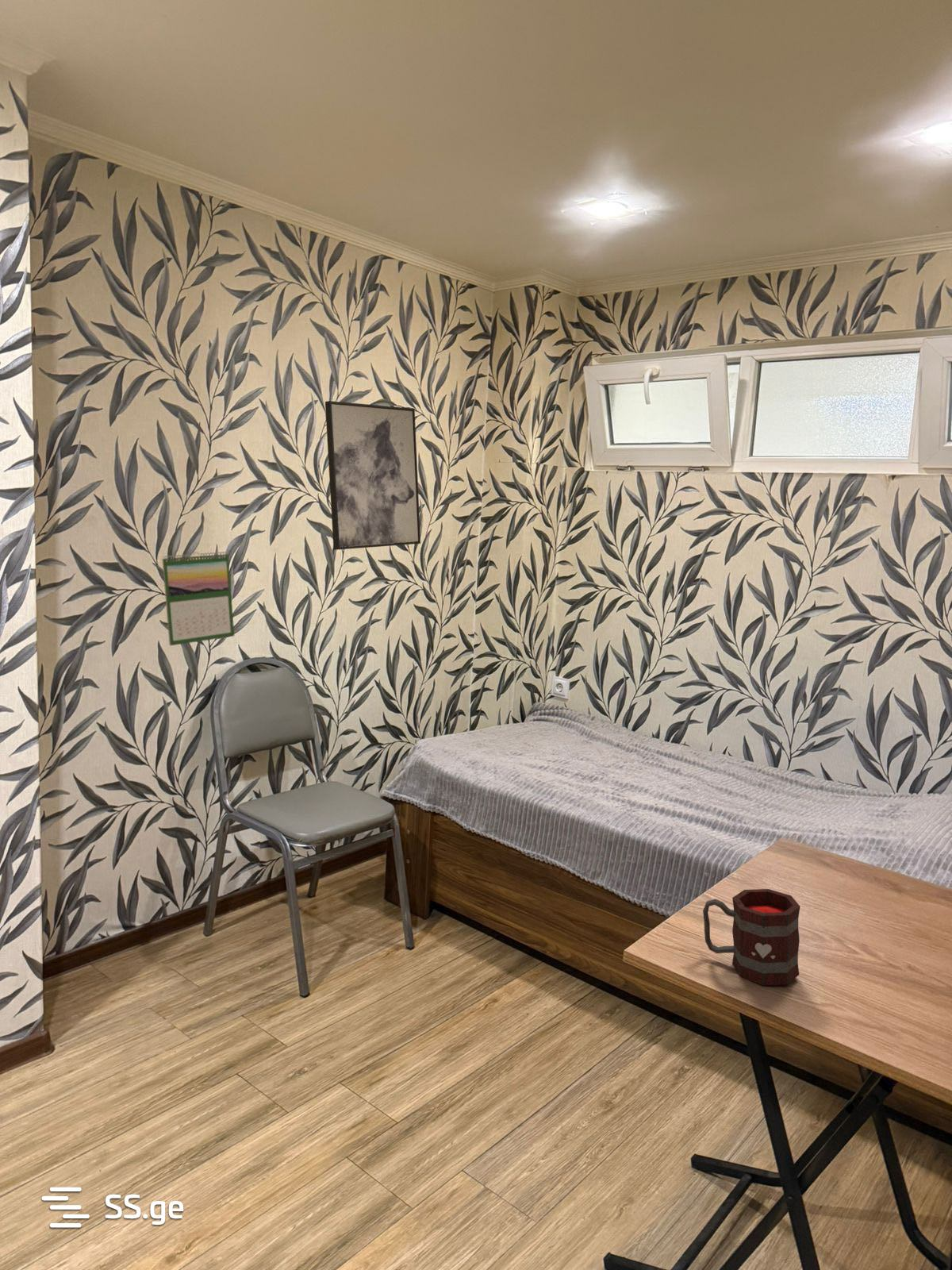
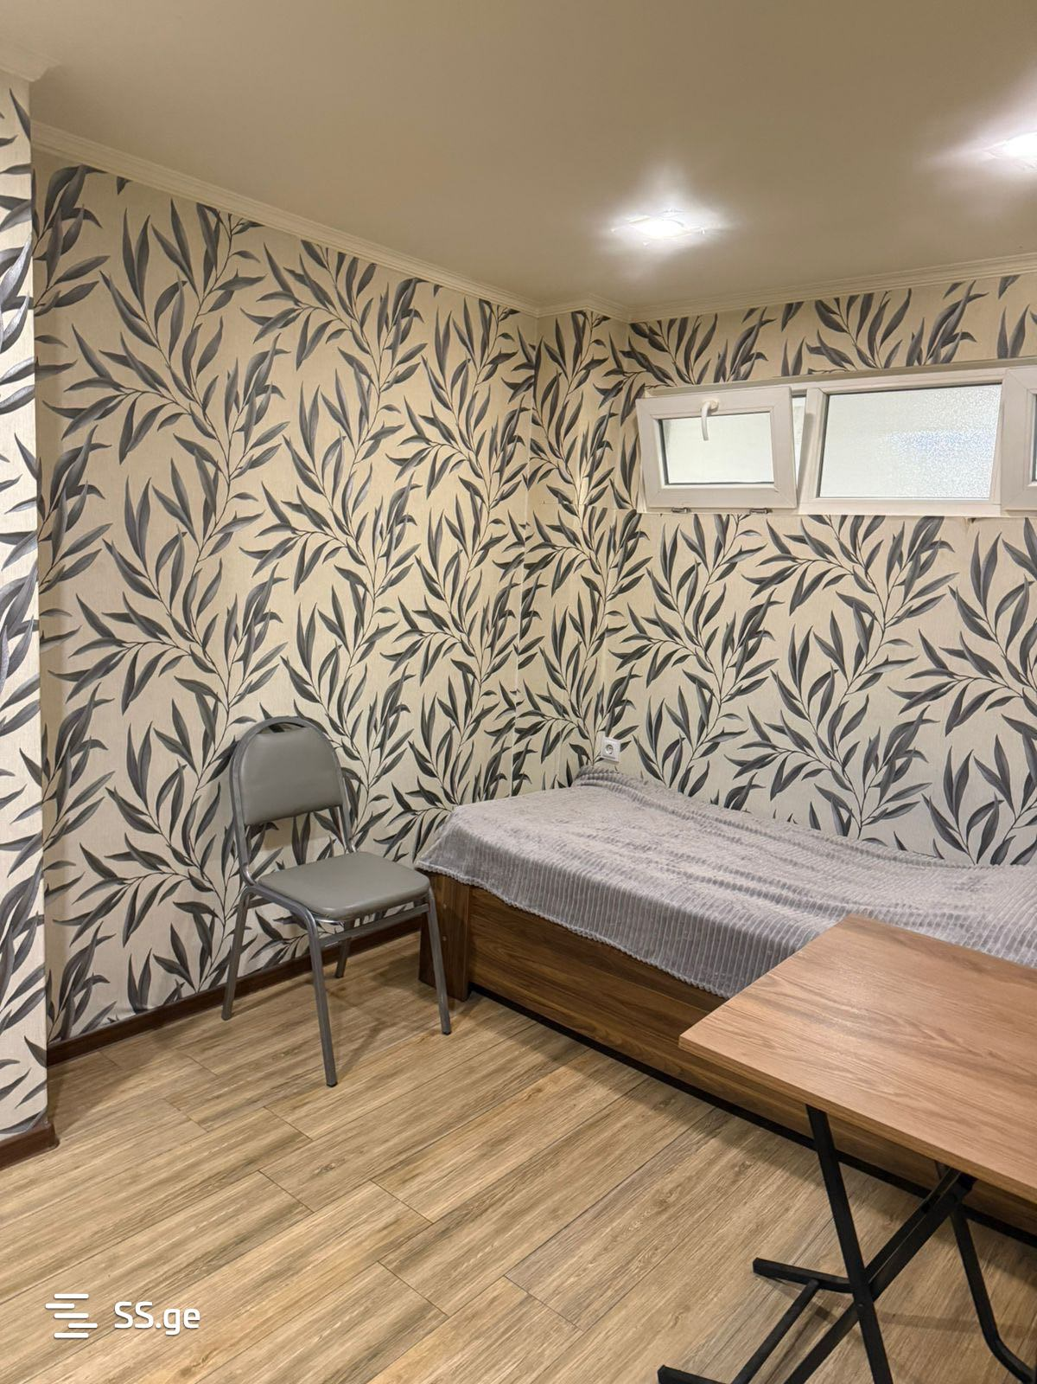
- mug (750, 933)
- calendar (199, 596)
- wall art (375, 476)
